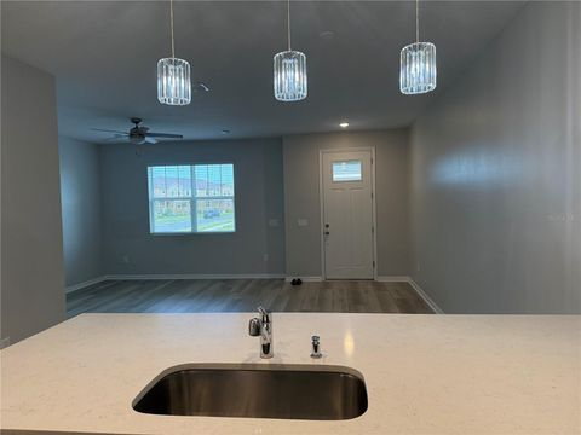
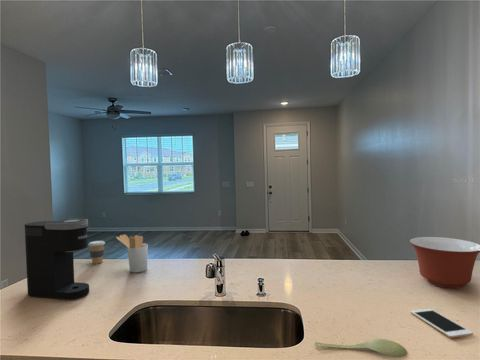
+ cell phone (439, 321)
+ mixing bowl (444, 262)
+ coffee maker (57, 257)
+ spoon (359, 345)
+ coffee cup (97, 252)
+ utensil holder (132, 251)
